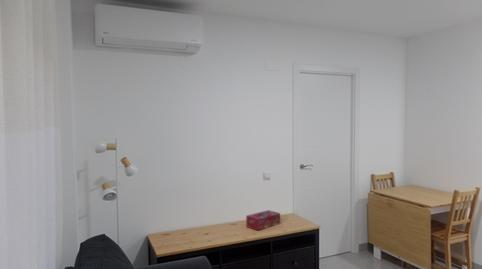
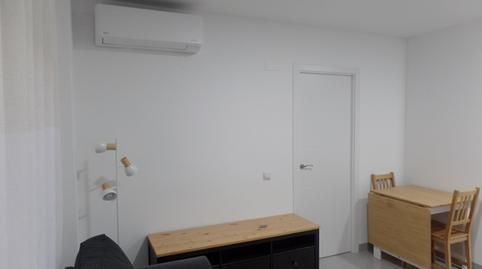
- tissue box (263, 219)
